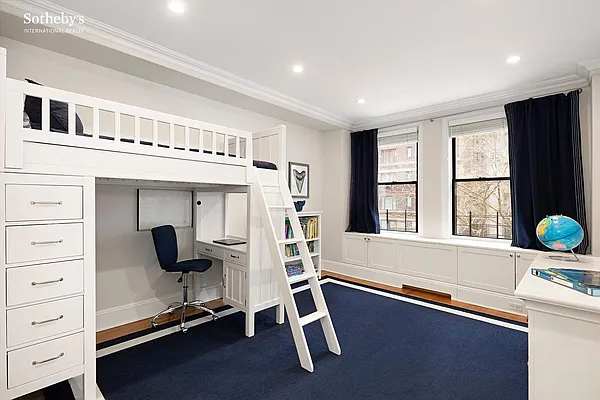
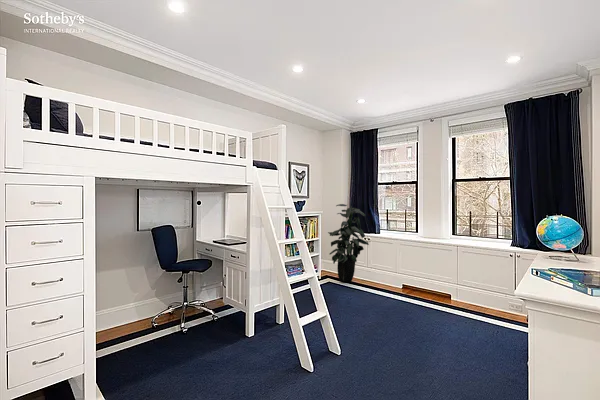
+ indoor plant (346, 242)
